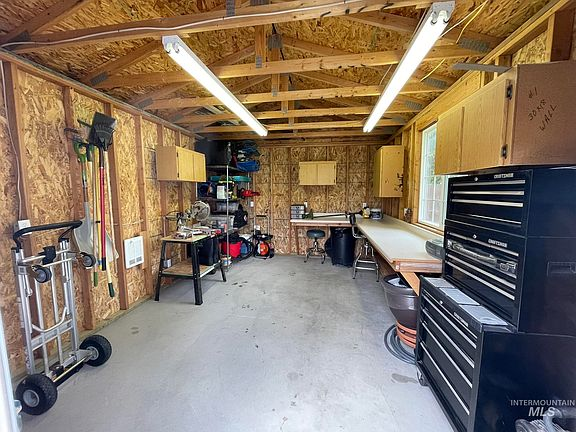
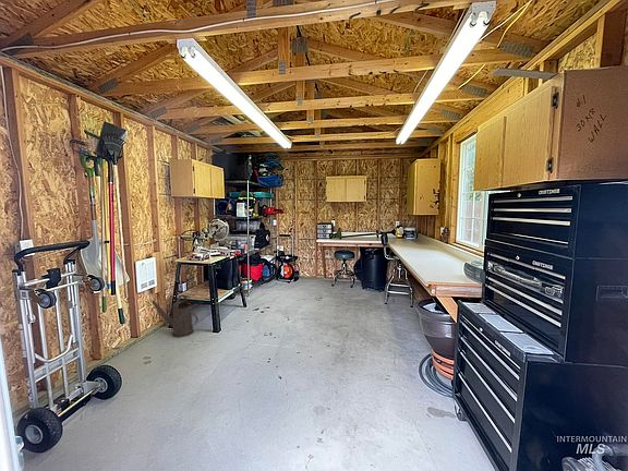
+ watering can (174, 313)
